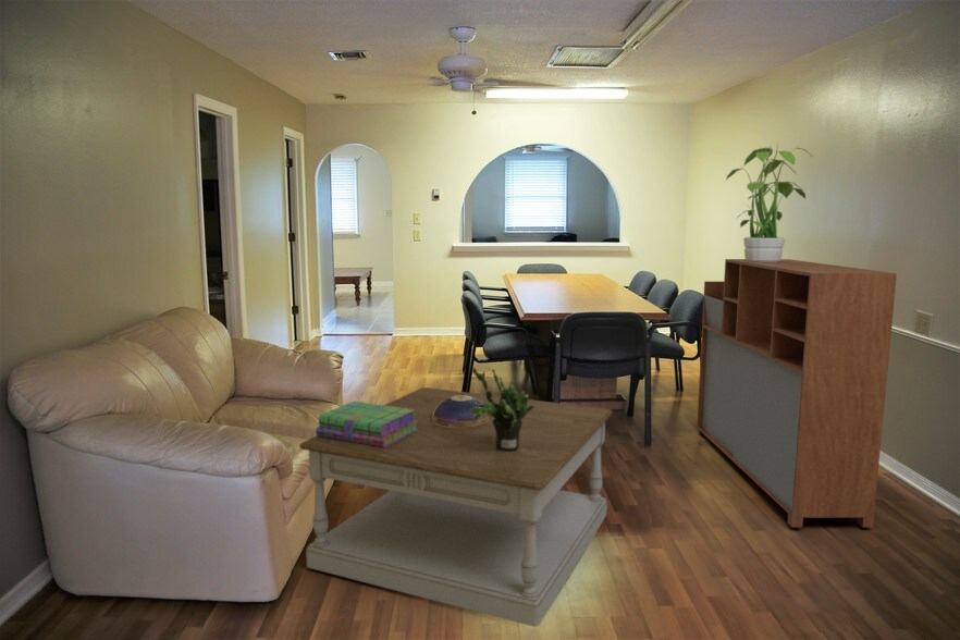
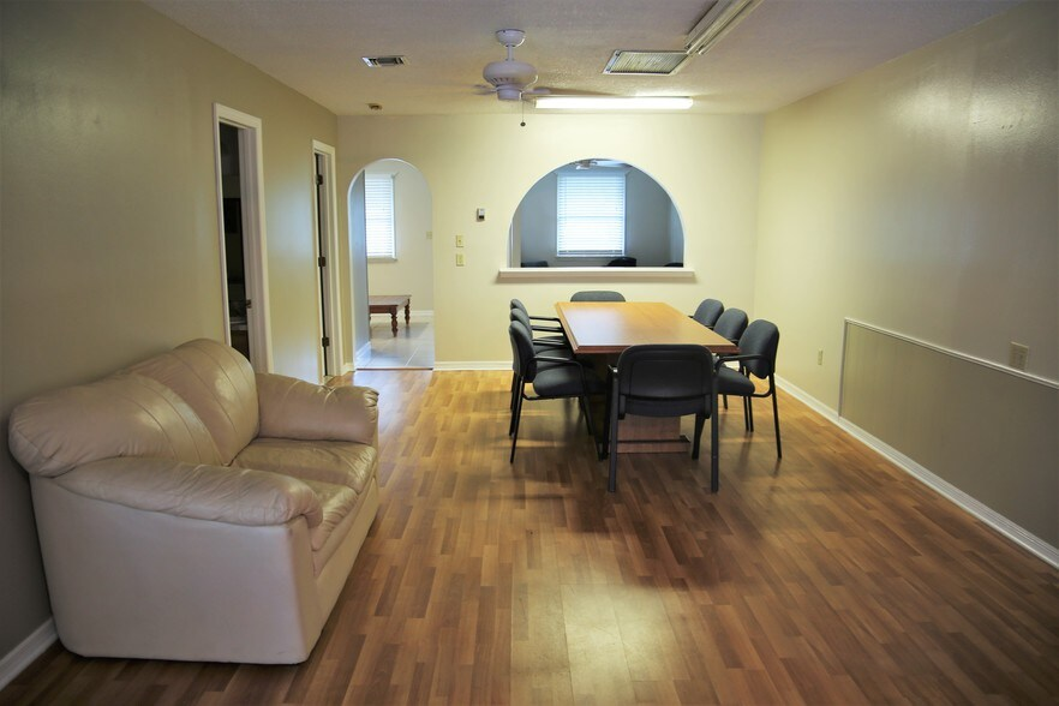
- coffee table (468, 482)
- storage cabinet (776, 370)
- stack of books (367, 421)
- decorative bowl (460, 407)
- potted plant (495, 410)
- potted plant (773, 202)
